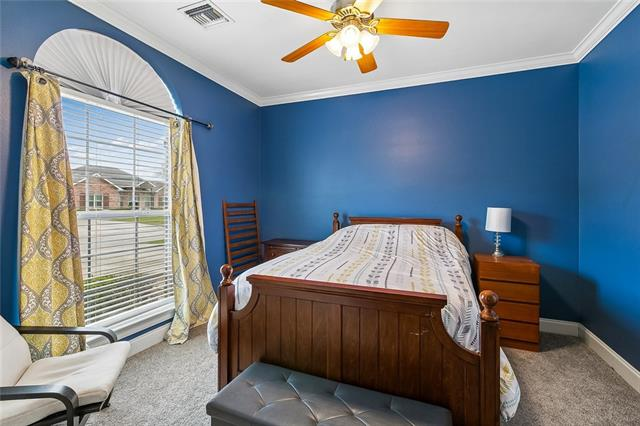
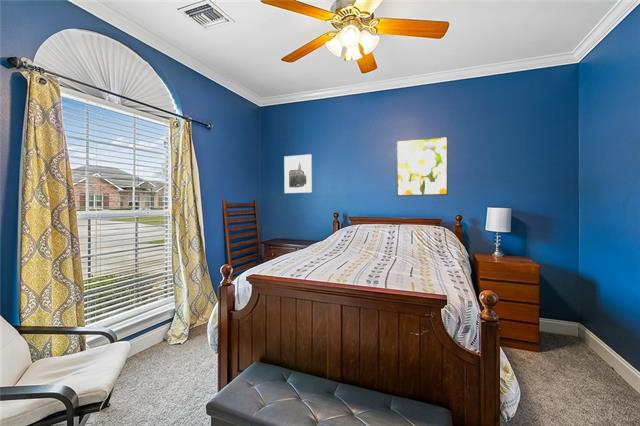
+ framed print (297, 174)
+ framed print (421, 167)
